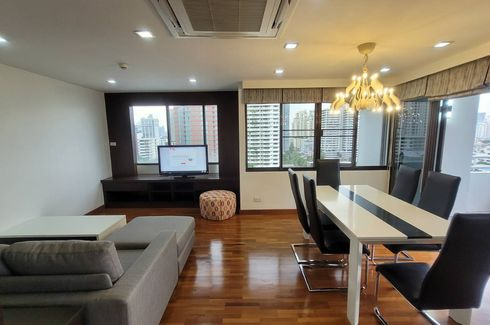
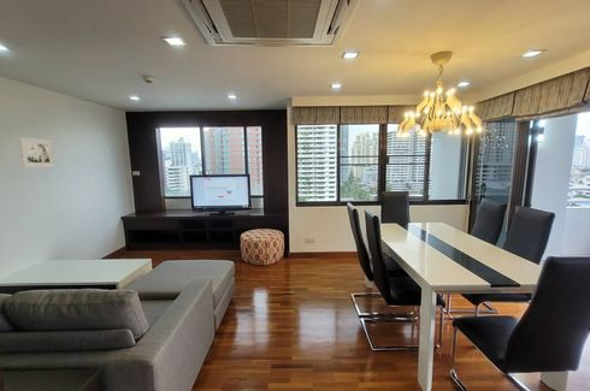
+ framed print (37, 153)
